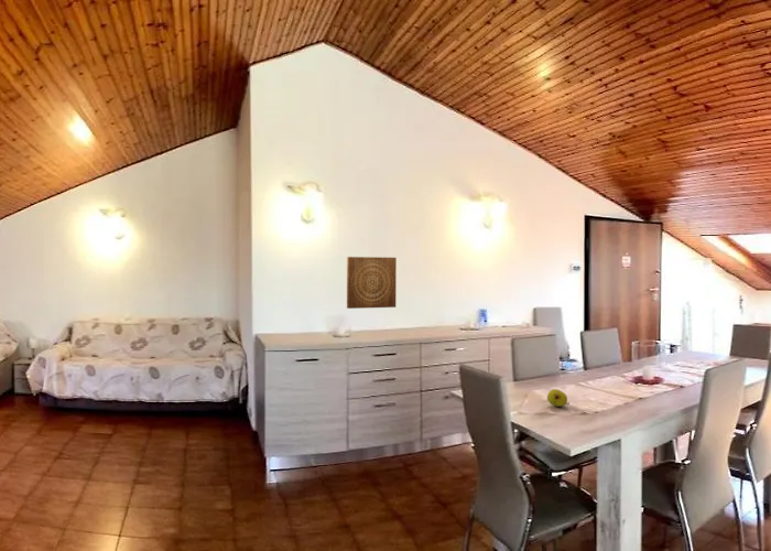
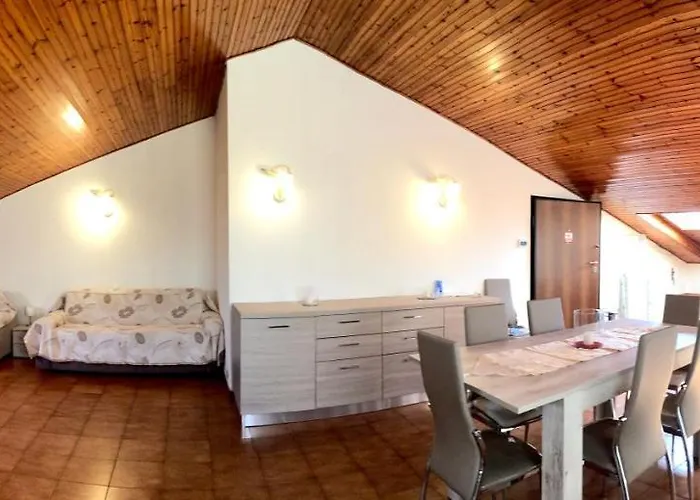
- wall art (371, 282)
- fruit (558, 397)
